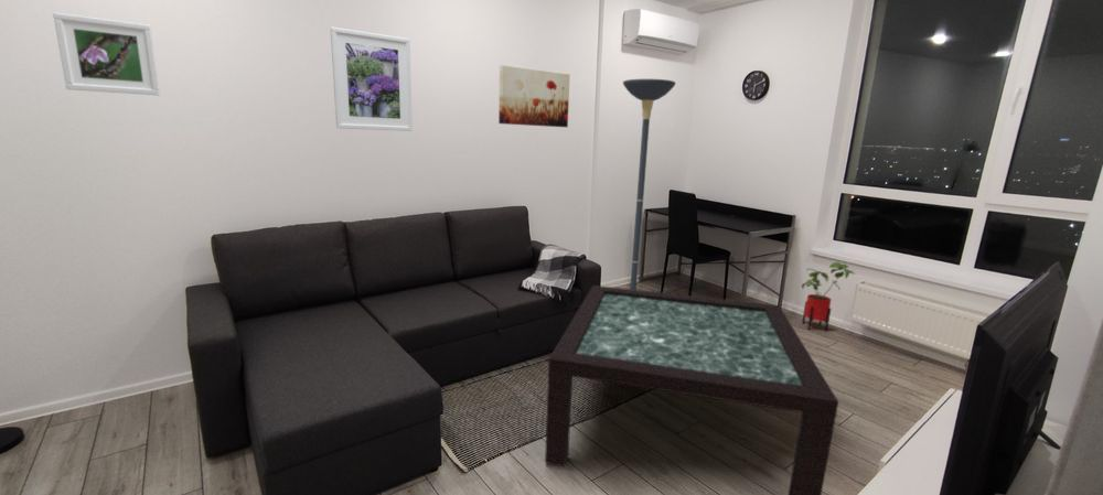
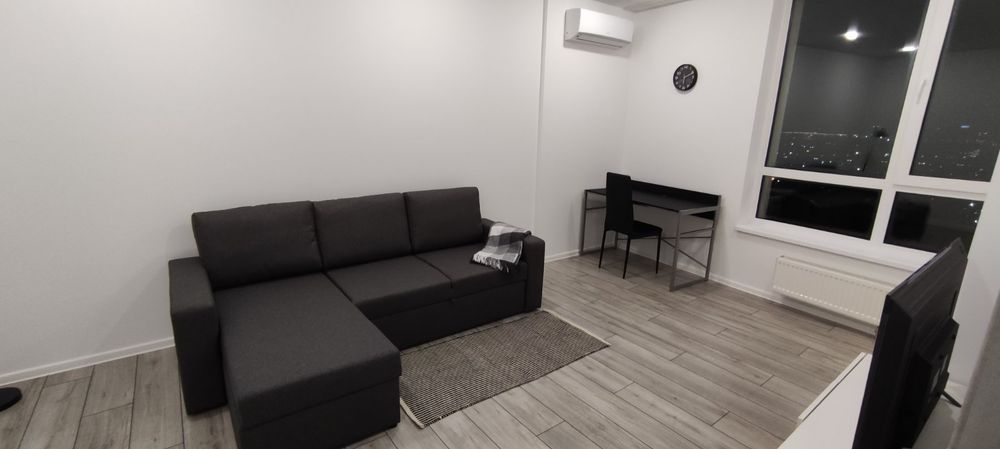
- floor lamp (640, 202)
- coffee table (677, 374)
- wall art (535, 98)
- house plant (822, 295)
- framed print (109, 56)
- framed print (373, 82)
